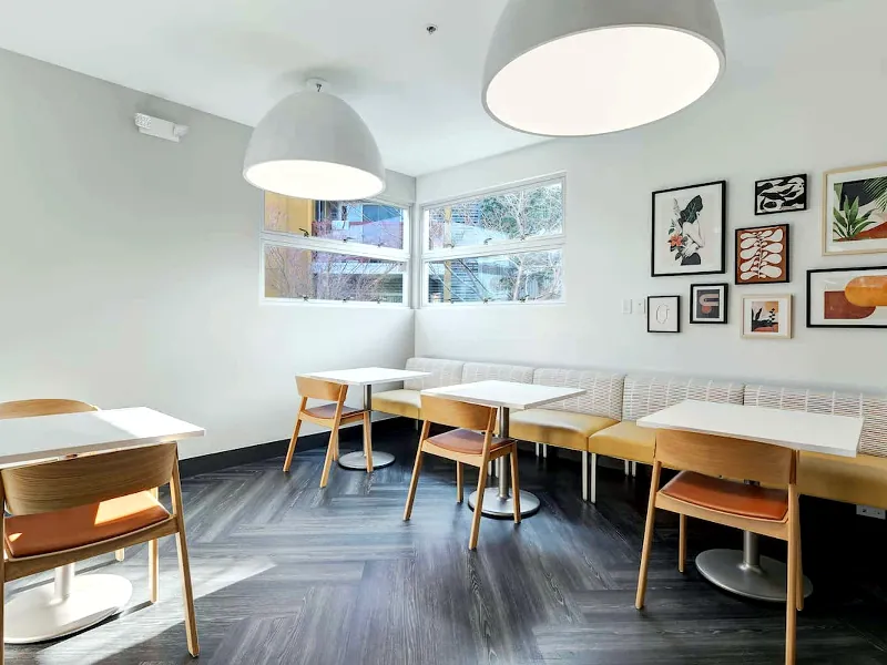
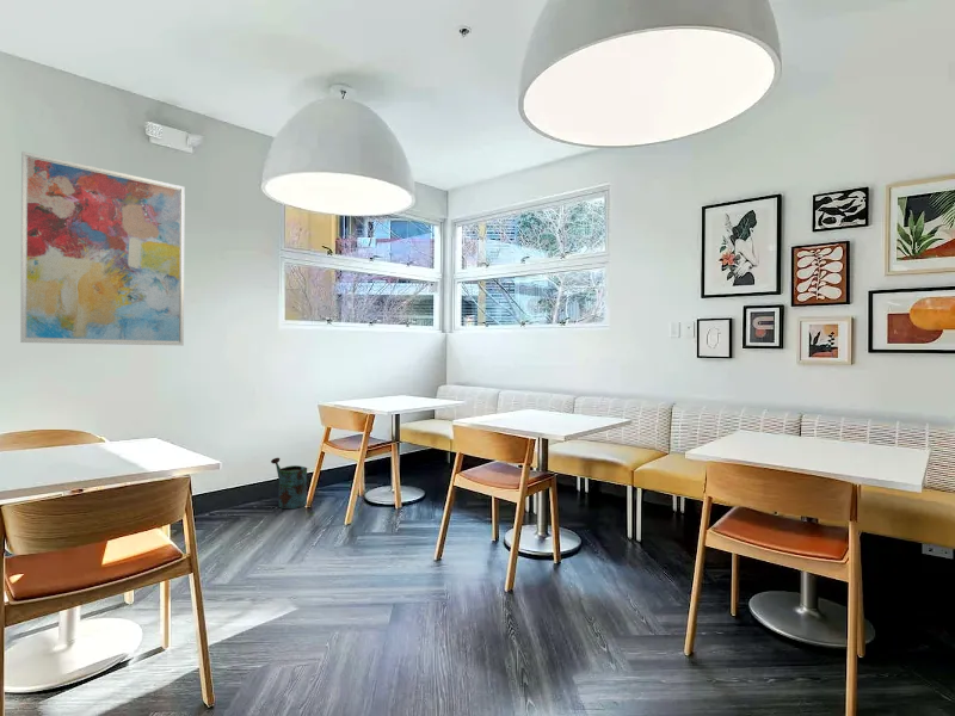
+ watering can (289, 482)
+ wall art (110, 258)
